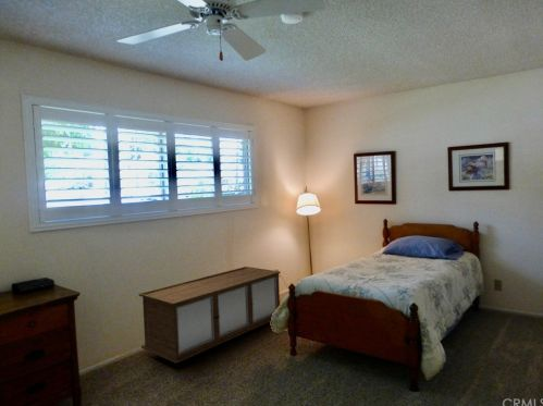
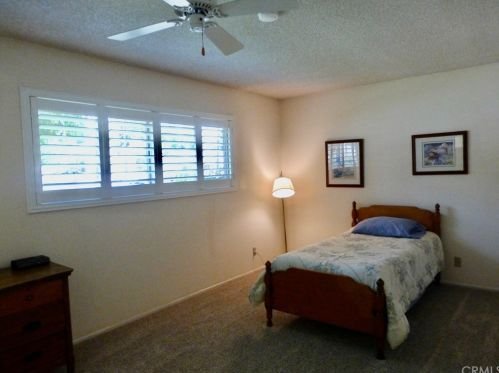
- storage cabinet (217, 308)
